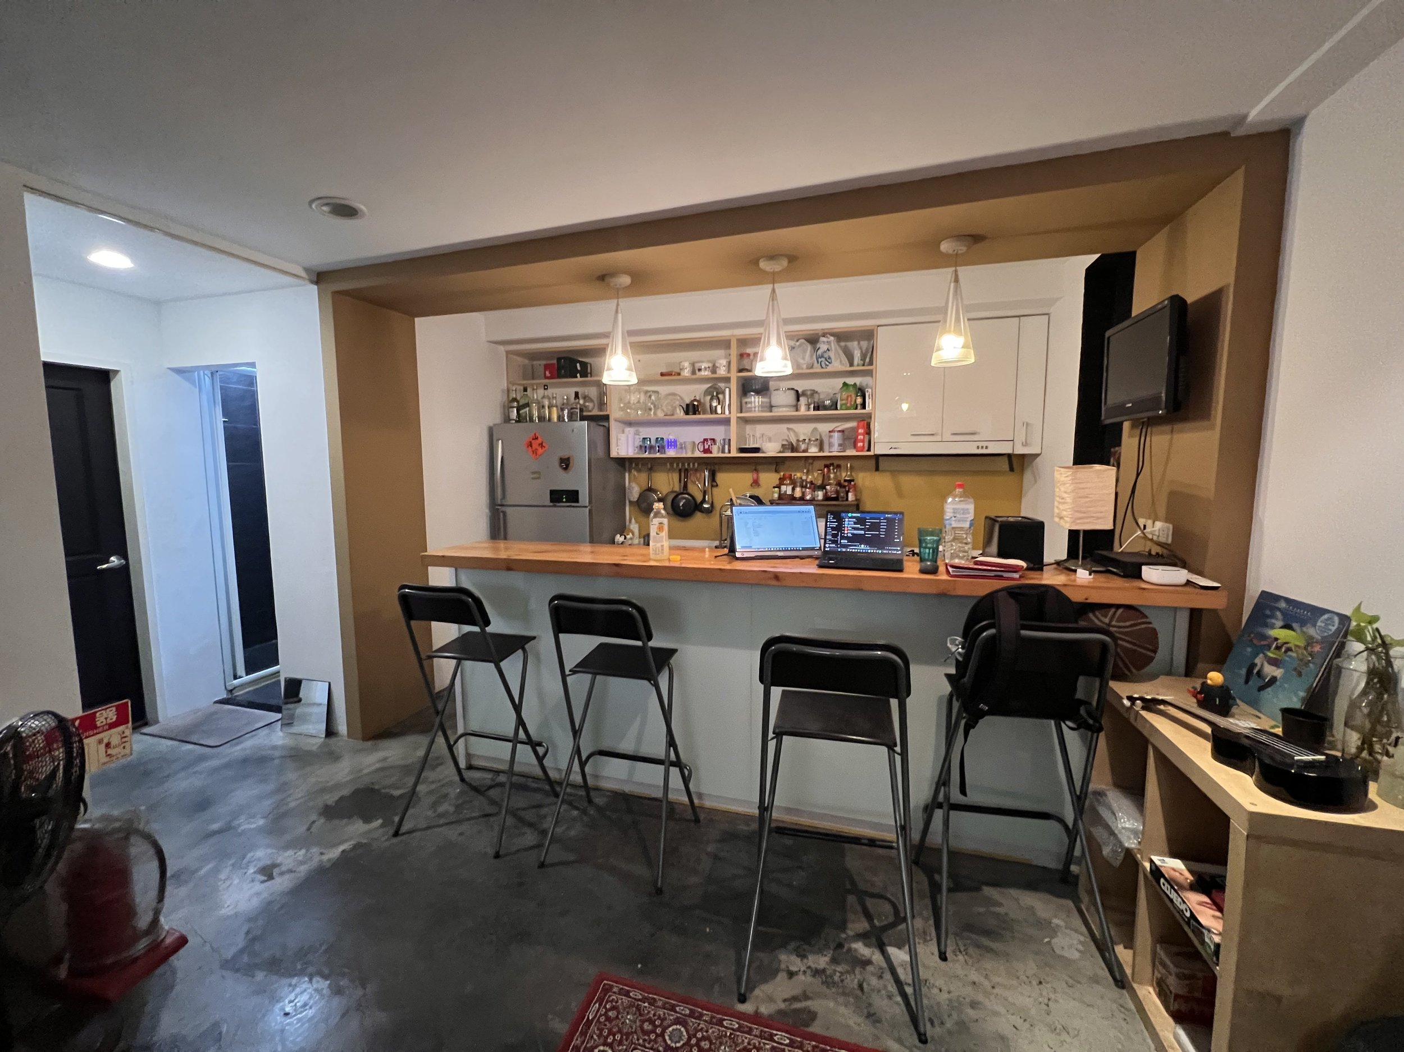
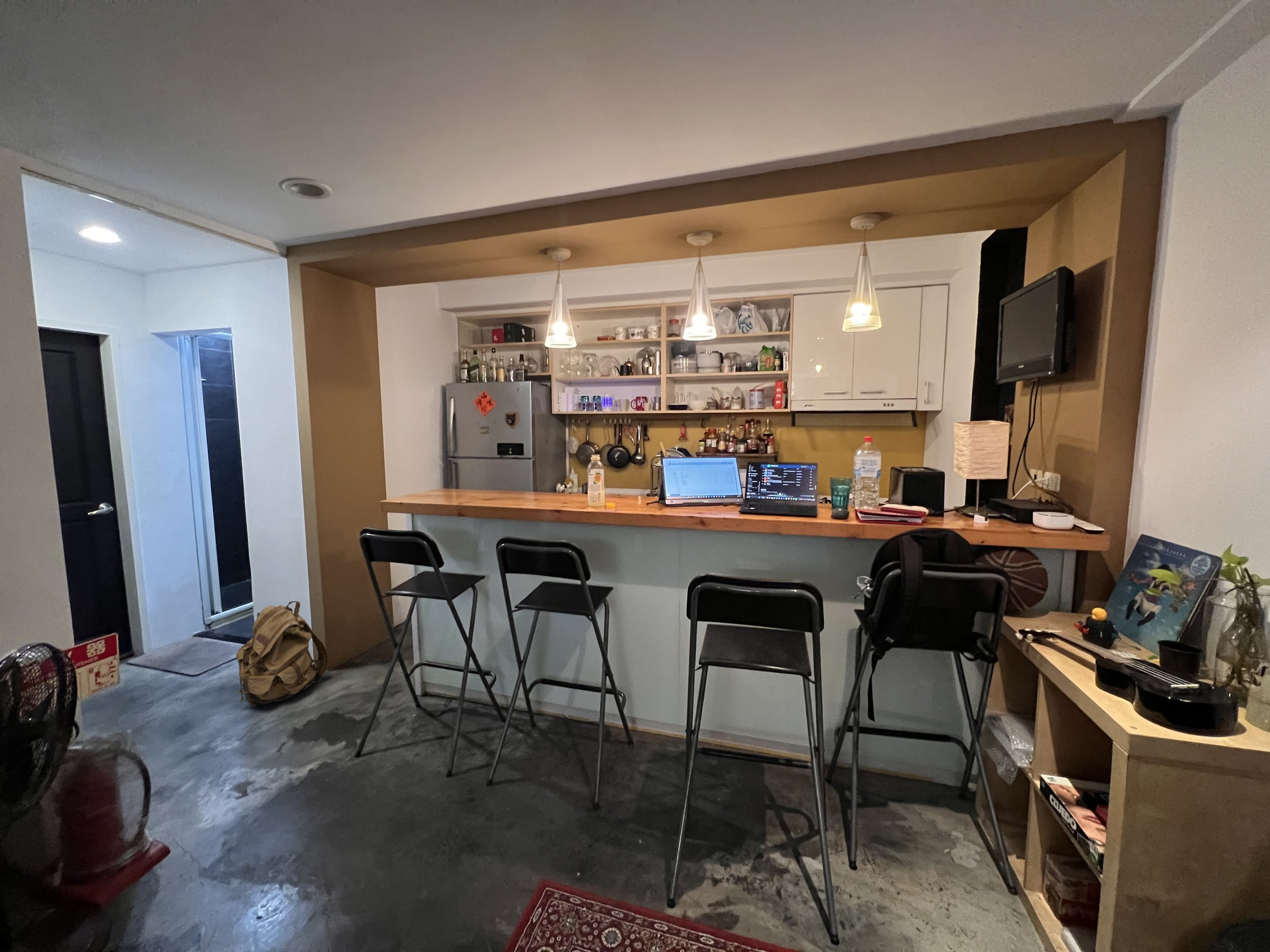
+ backpack (279, 645)
